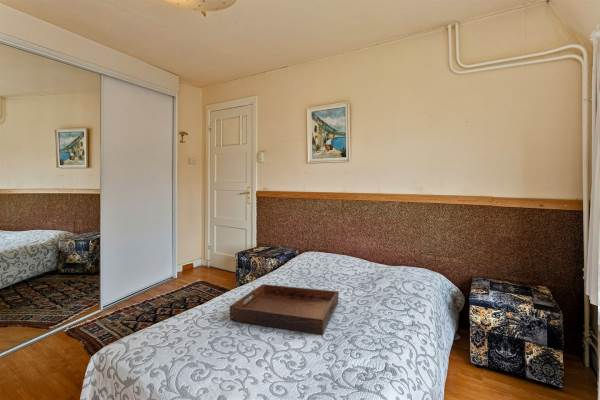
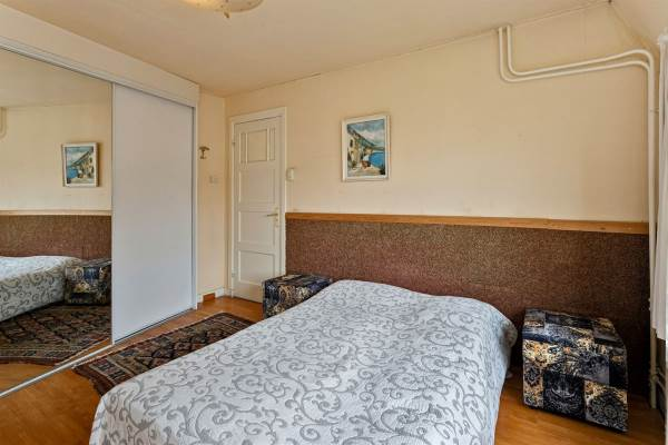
- serving tray (287, 304)
